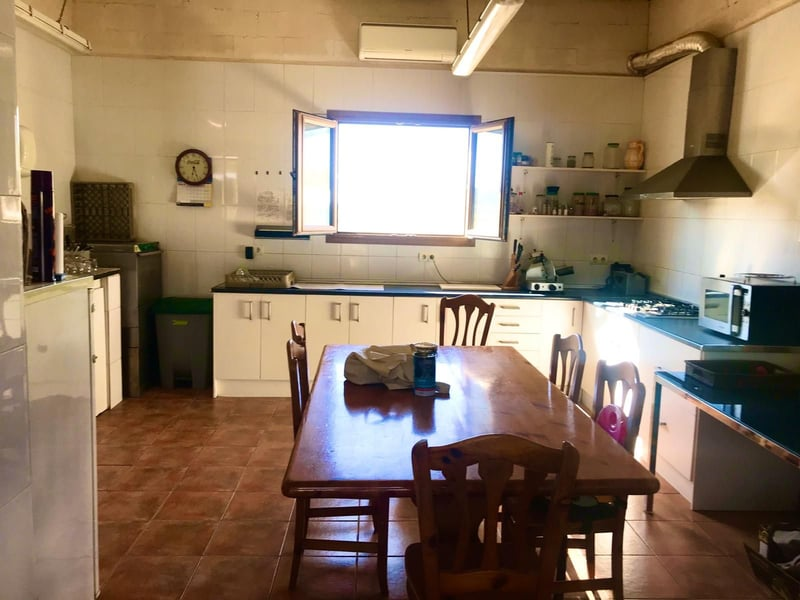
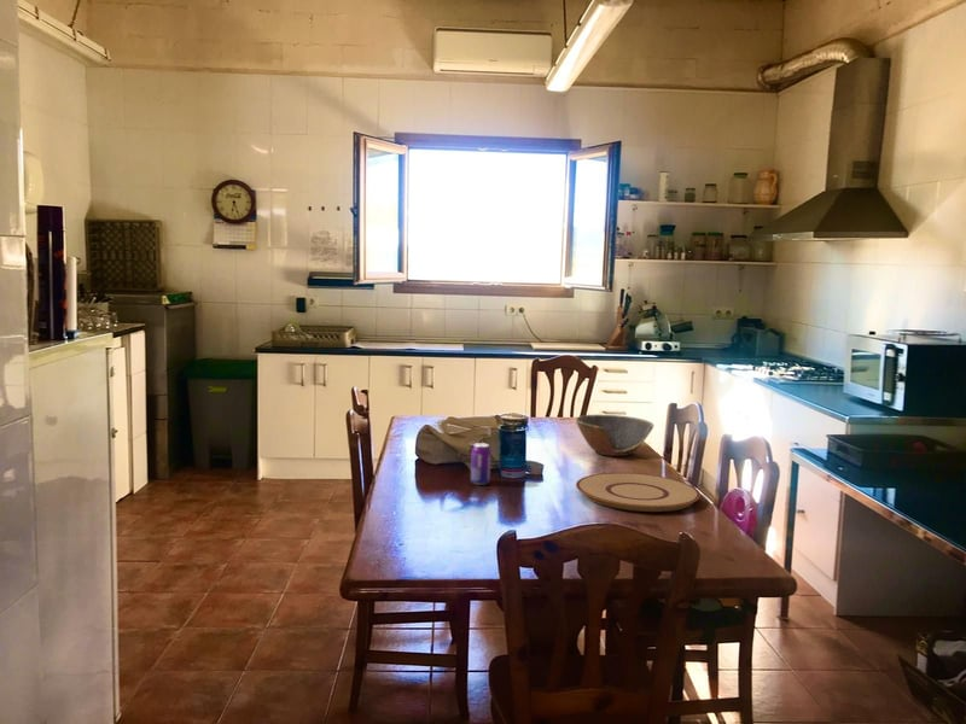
+ bowl (611, 434)
+ plate (636, 491)
+ beverage can (481, 463)
